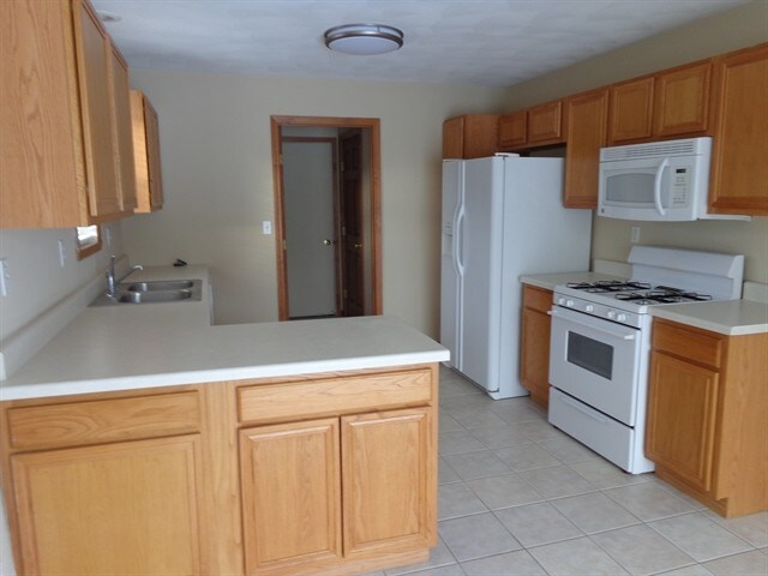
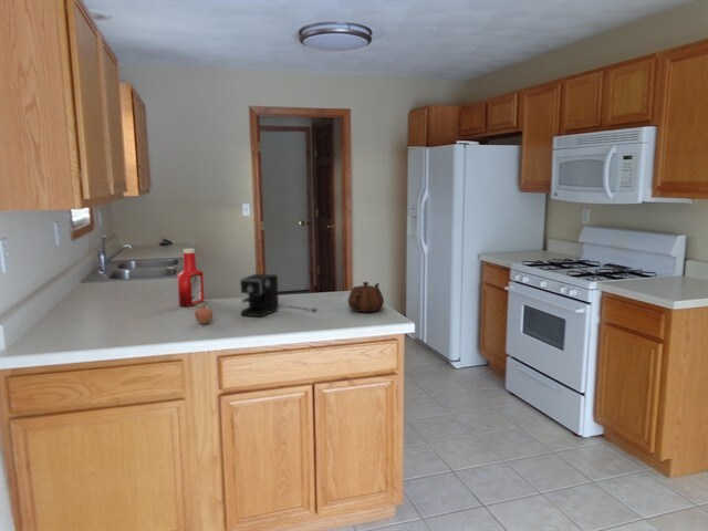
+ teapot (366, 295)
+ fruit (204, 313)
+ soap bottle (190, 275)
+ coffee maker (277, 294)
